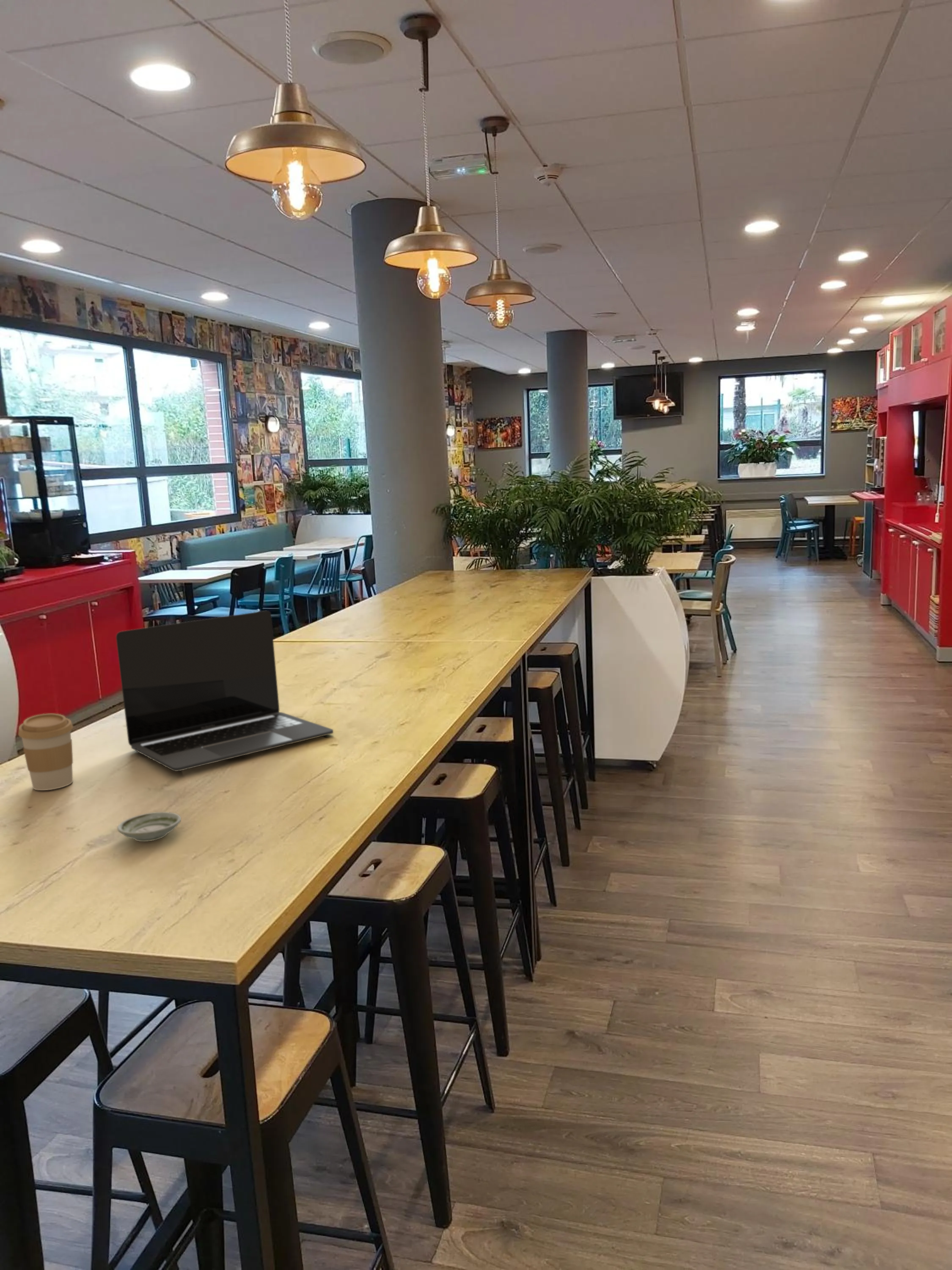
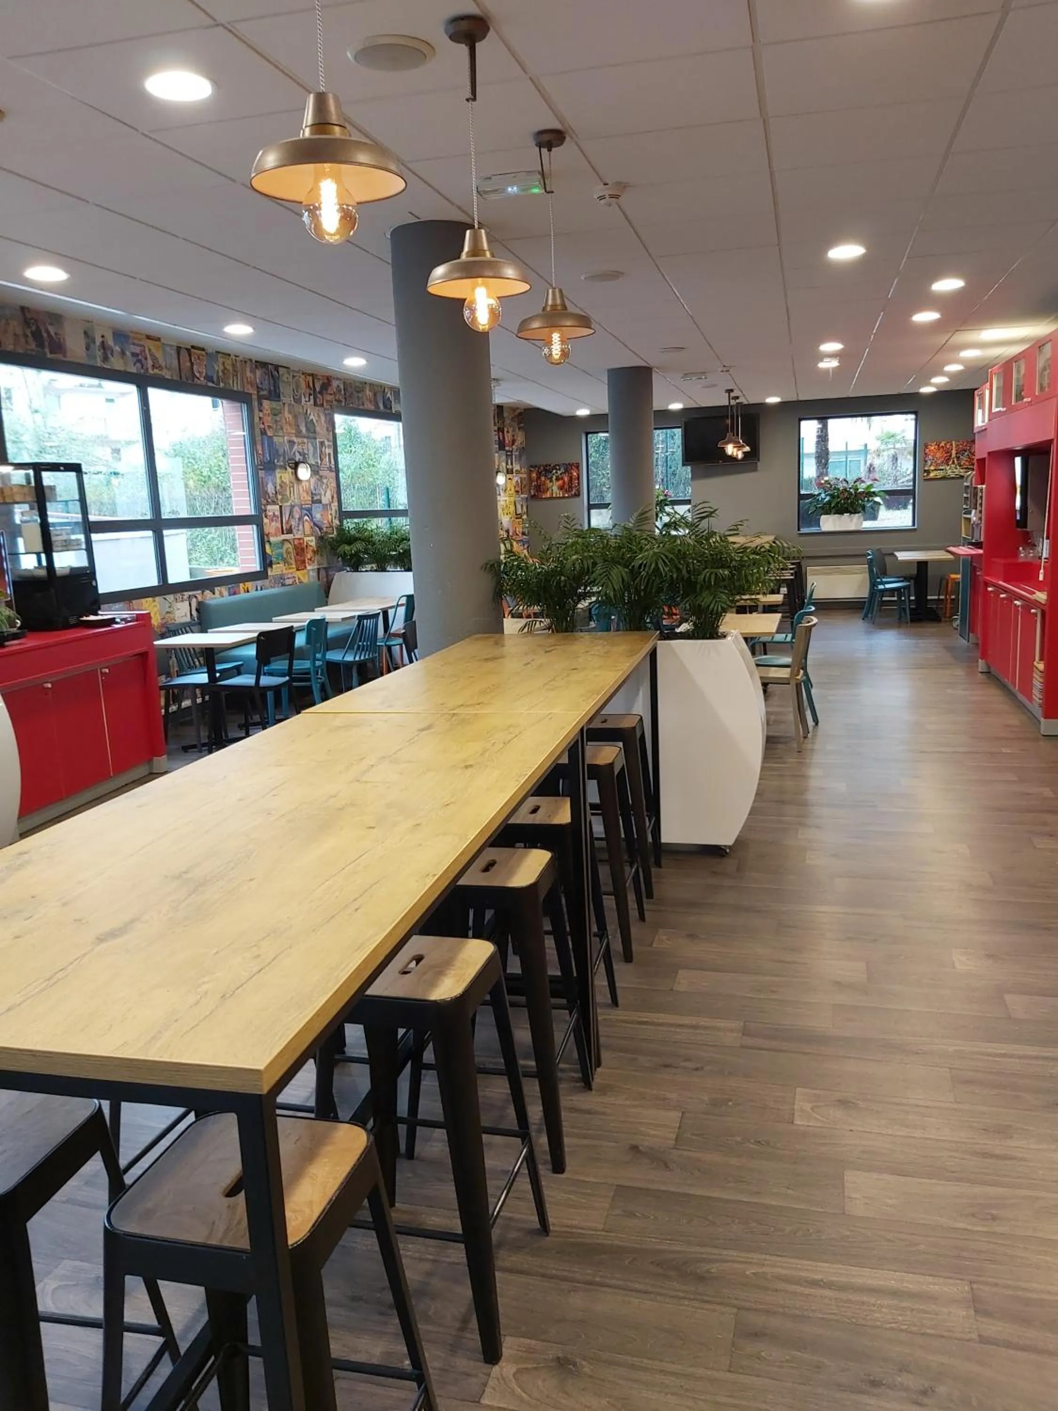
- coffee cup (49, 751)
- saucer (150, 828)
- laptop (227, 685)
